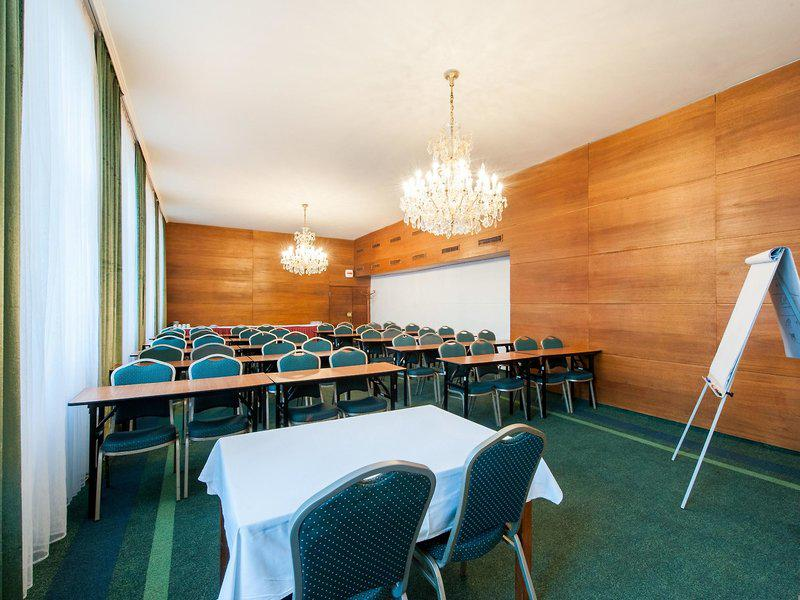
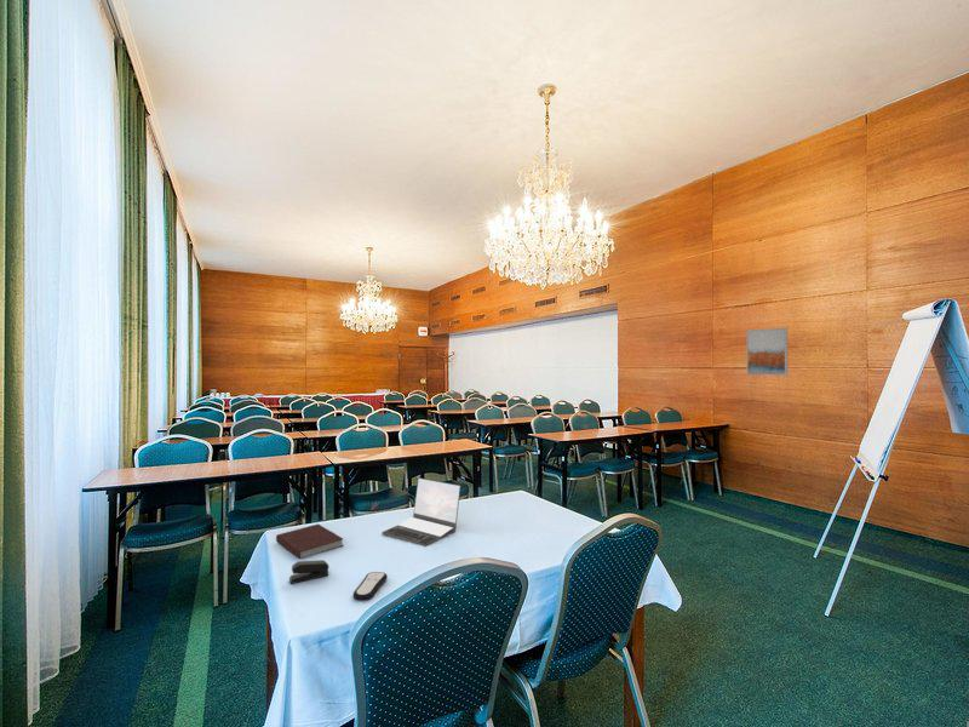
+ laptop (422, 509)
+ stapler (309, 568)
+ remote control (369, 585)
+ wall art (766, 351)
+ notebook (309, 540)
